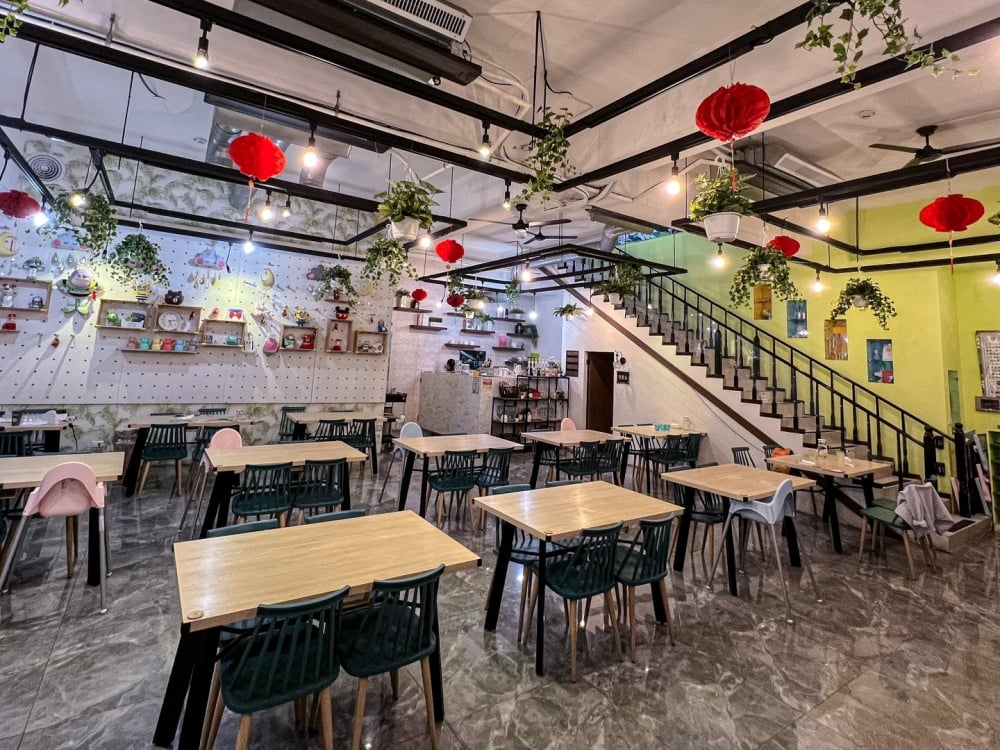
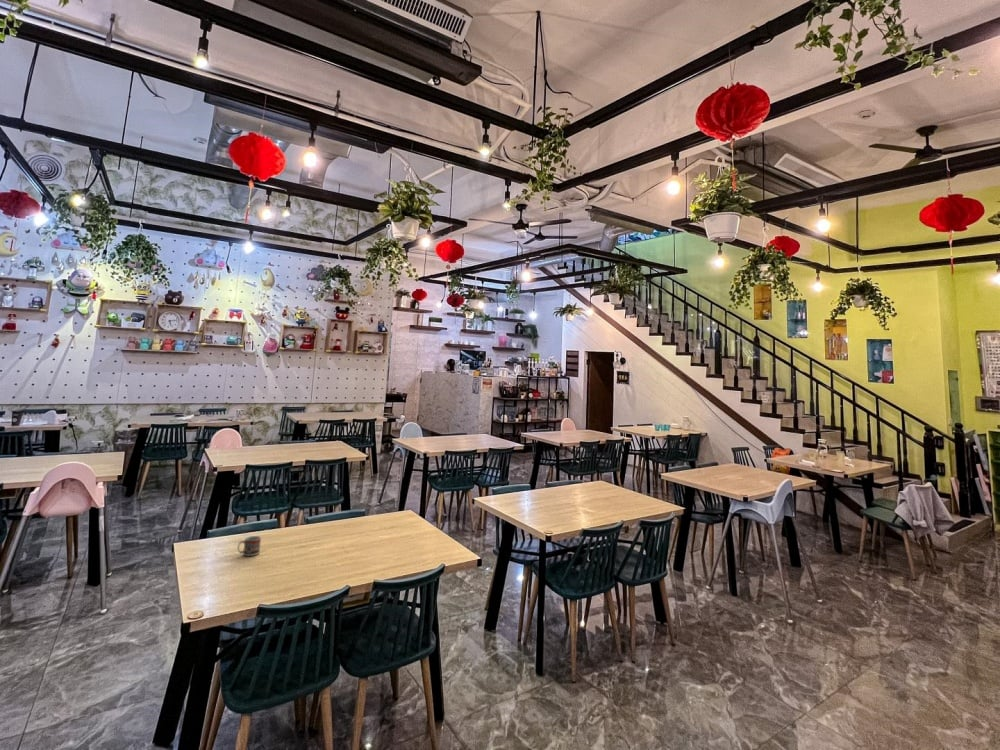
+ cup (249, 546)
